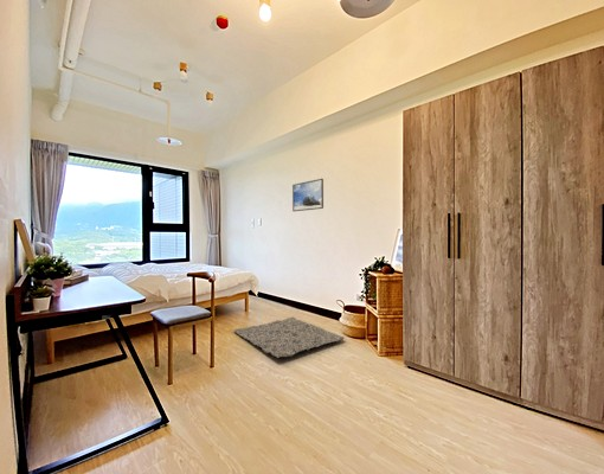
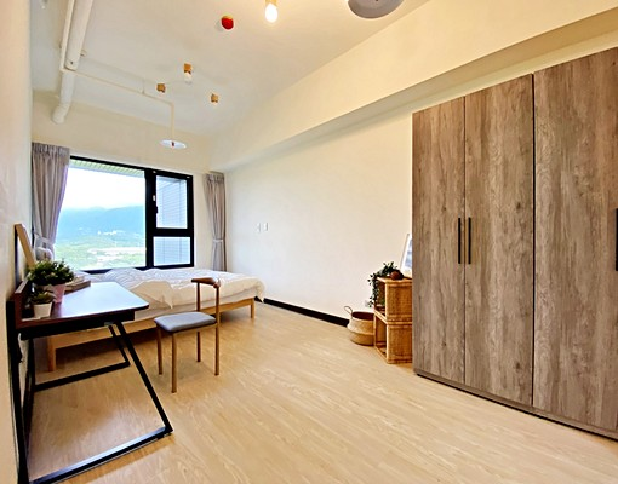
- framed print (307, 196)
- rug (287, 333)
